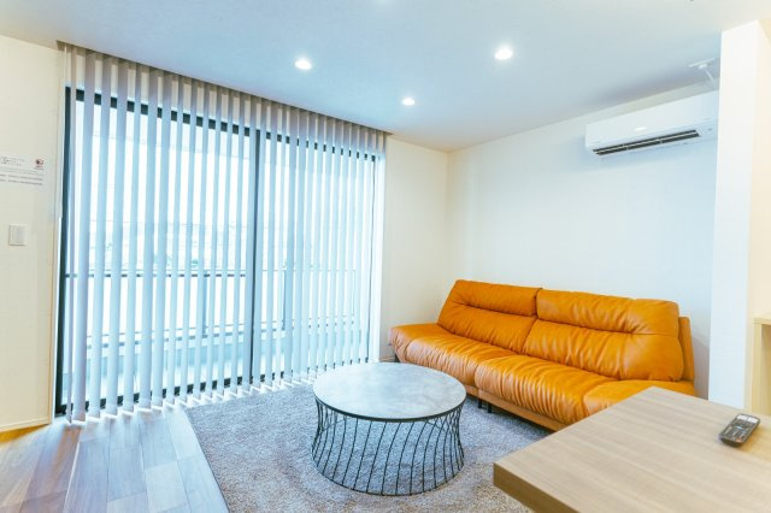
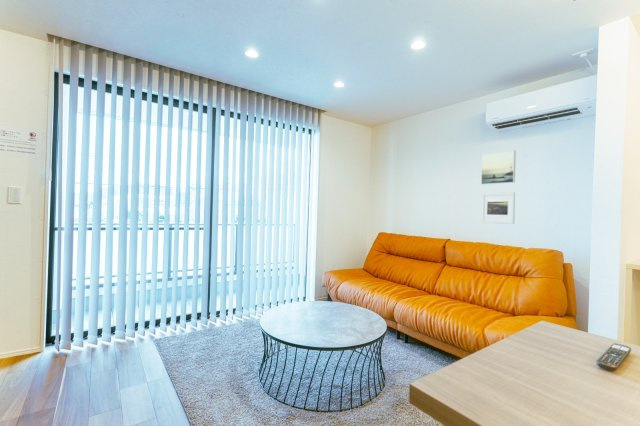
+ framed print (497, 168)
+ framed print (497, 208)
